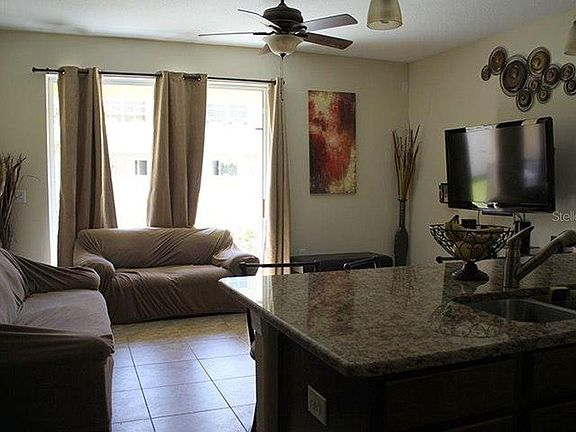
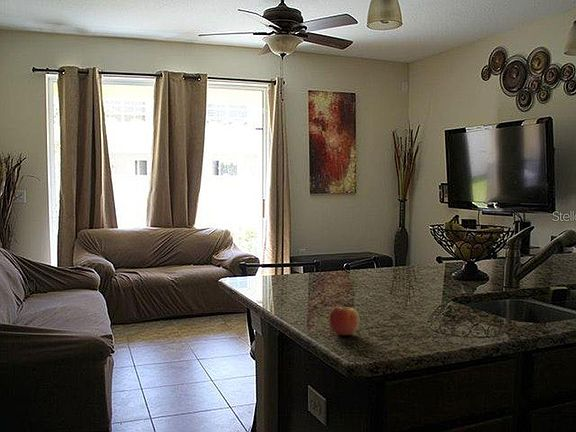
+ apple (344, 318)
